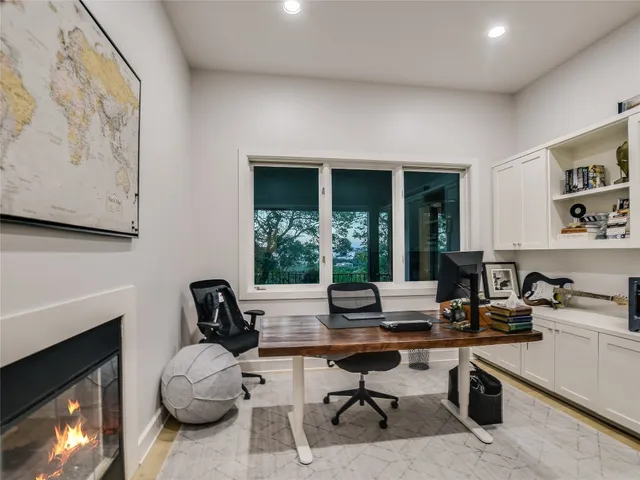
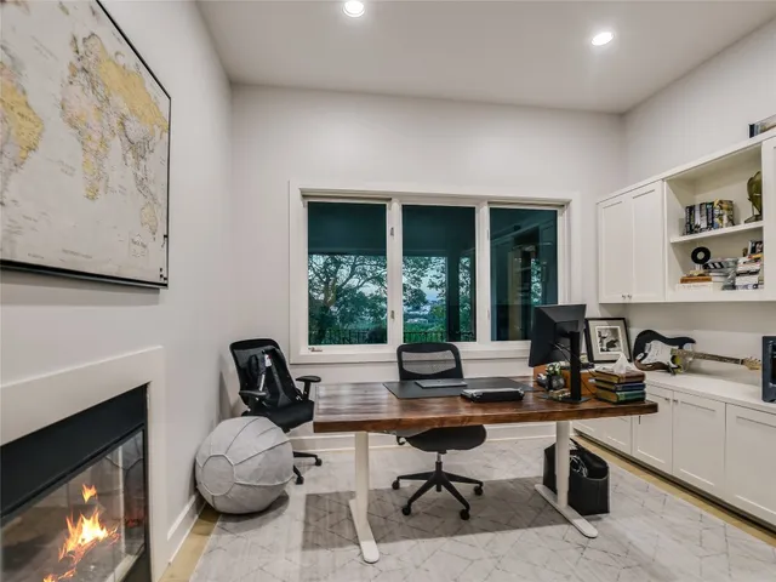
- waste bin (418, 353)
